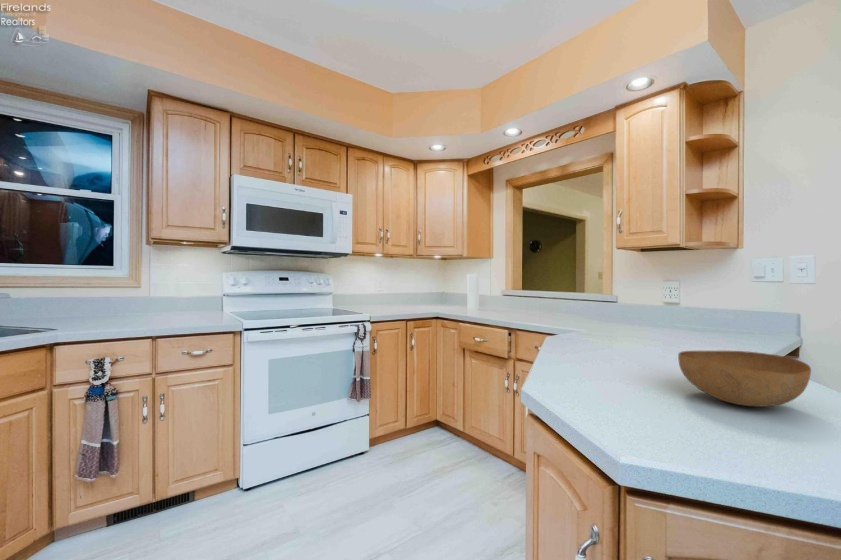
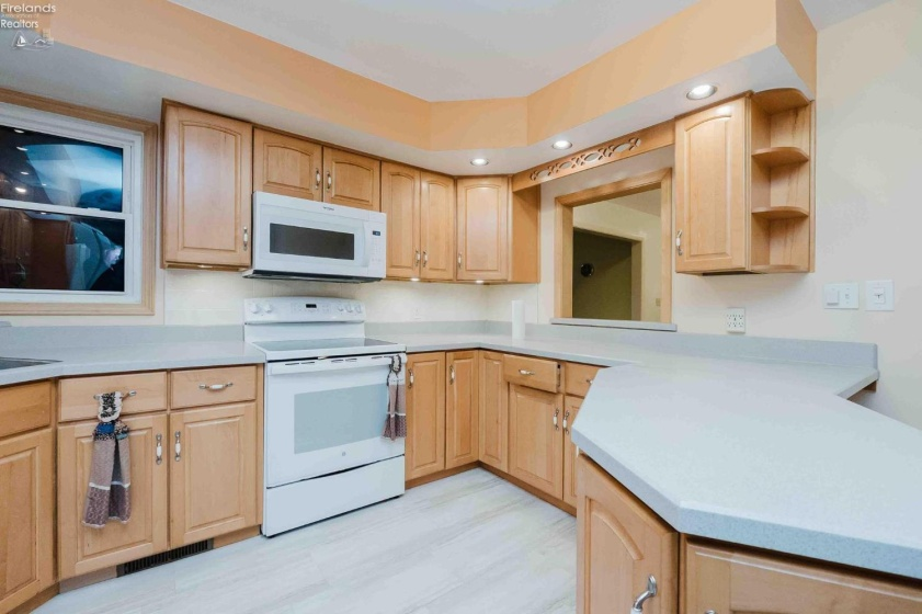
- bowl (738, 378)
